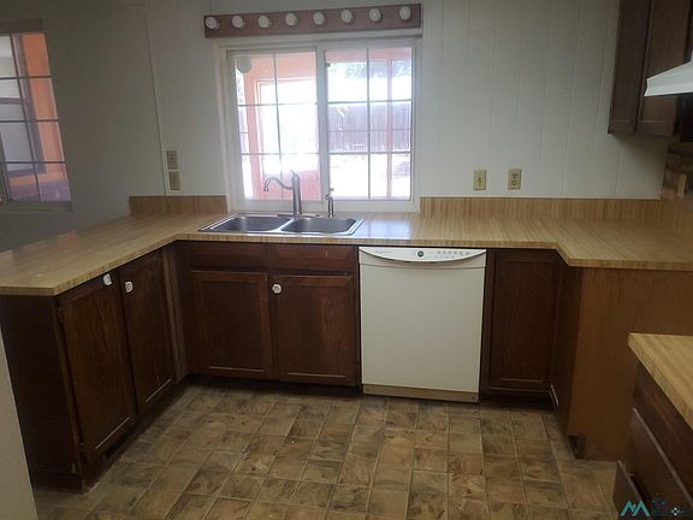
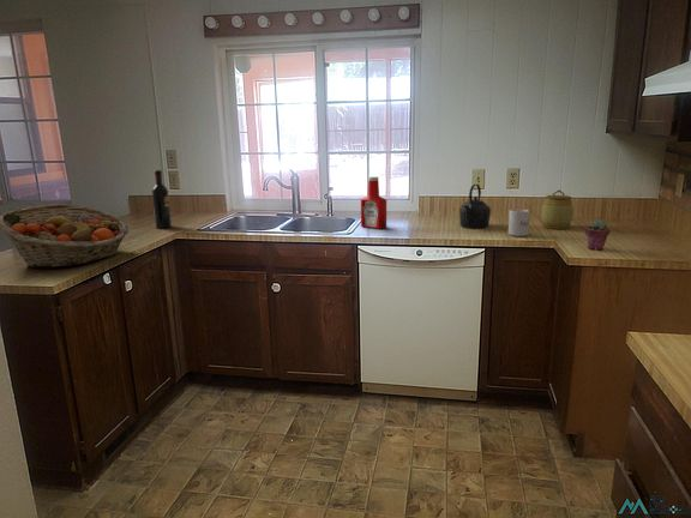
+ mug (519, 222)
+ soap bottle (373, 201)
+ wine bottle (161, 198)
+ potted succulent (596, 234)
+ jar (557, 207)
+ kettle (473, 205)
+ fruit basket (67, 233)
